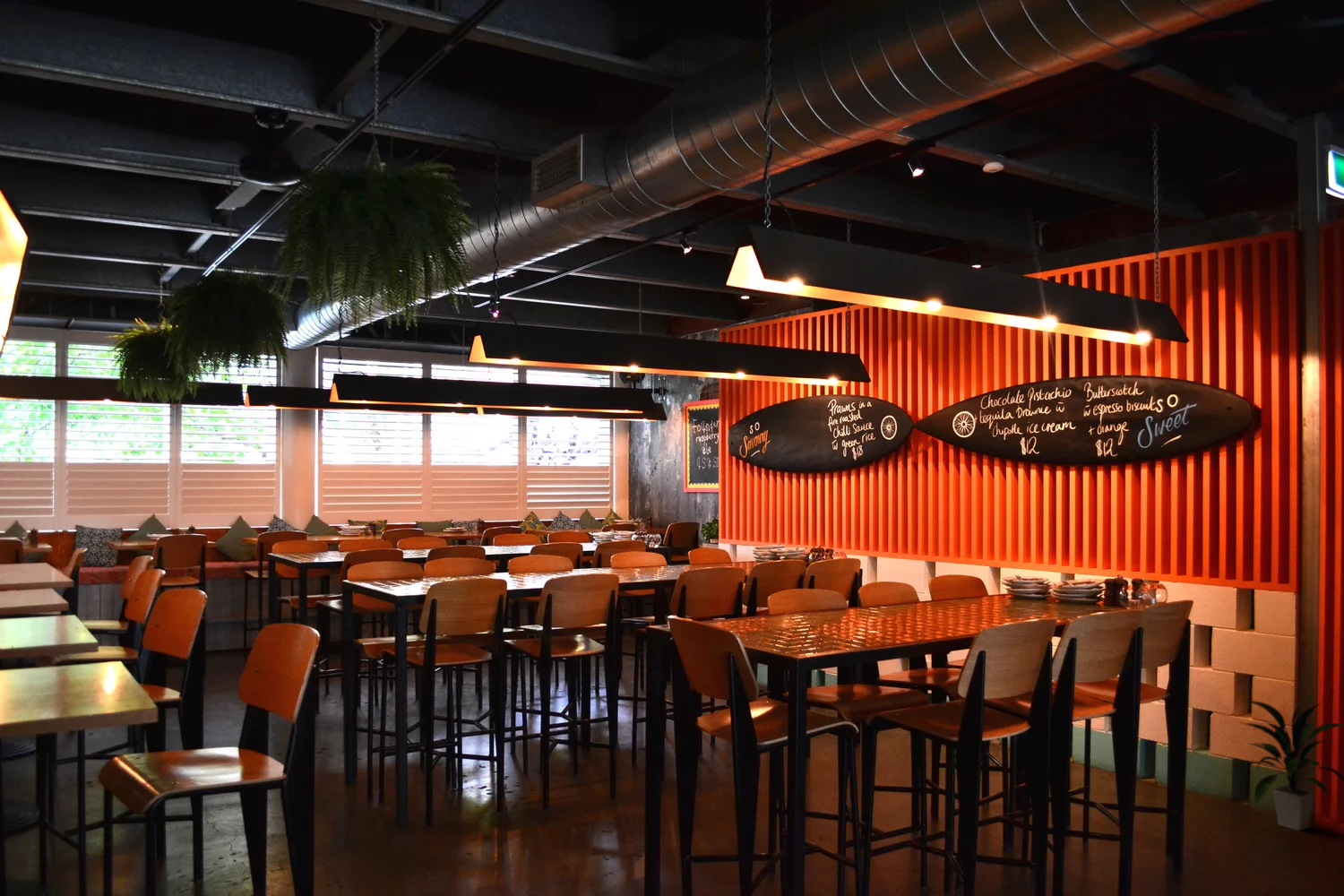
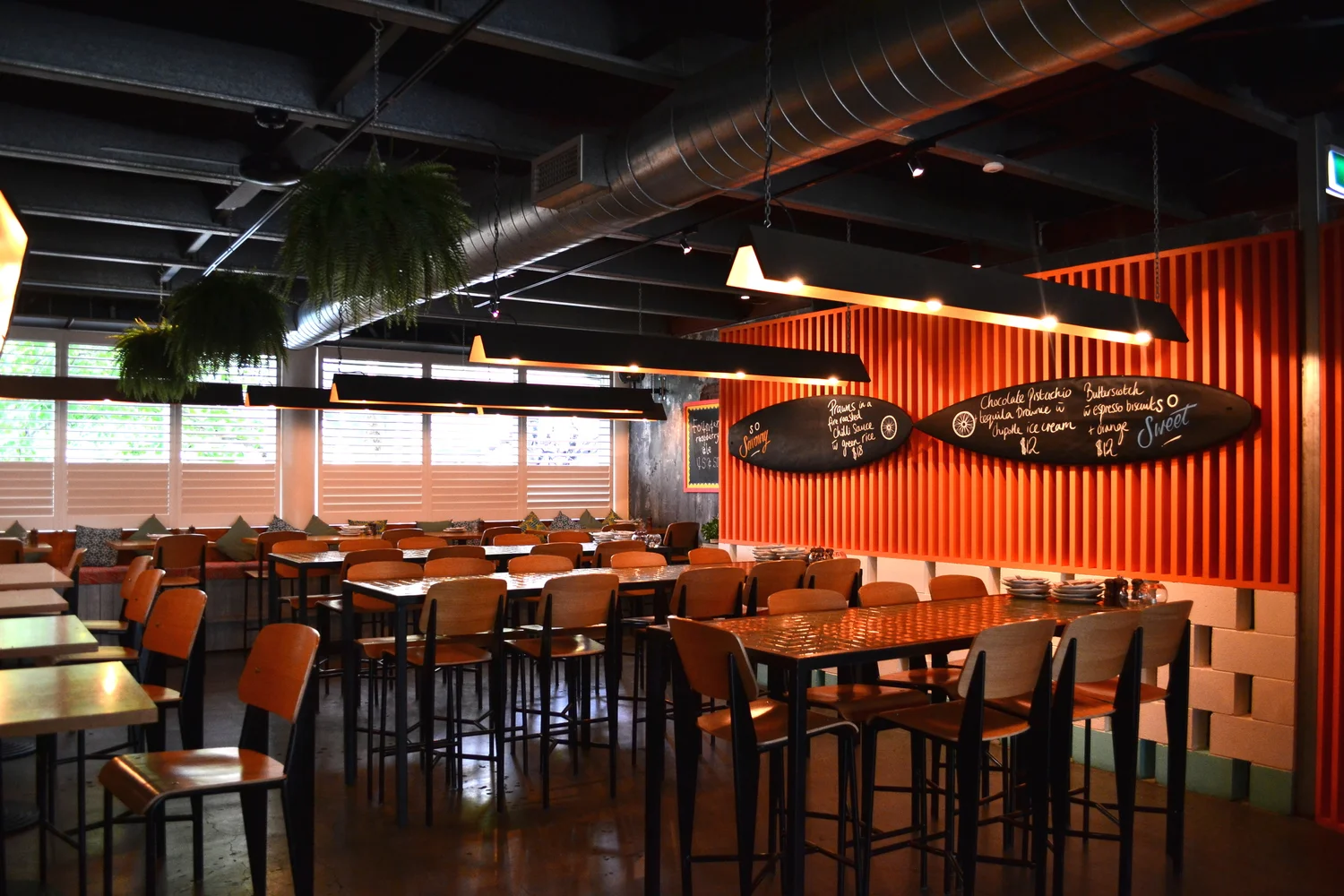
- indoor plant (1288, 760)
